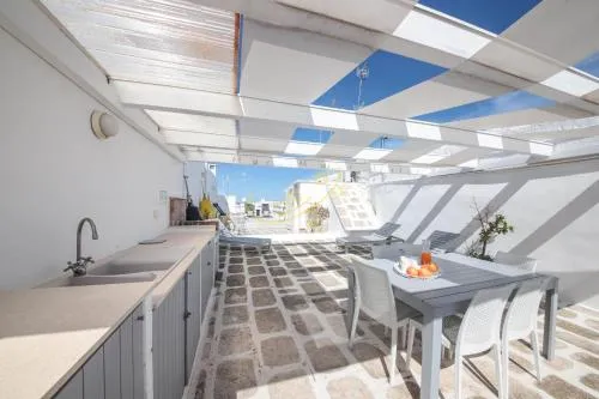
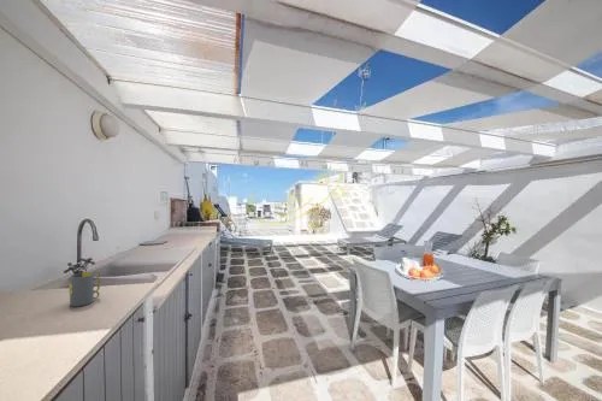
+ mug (84, 287)
